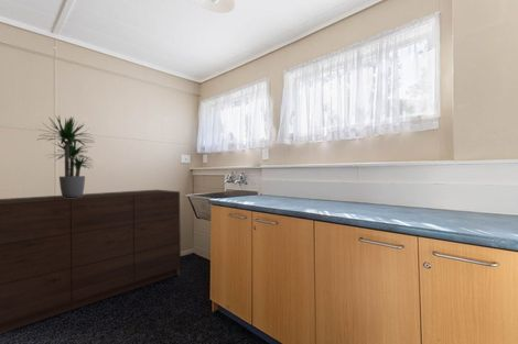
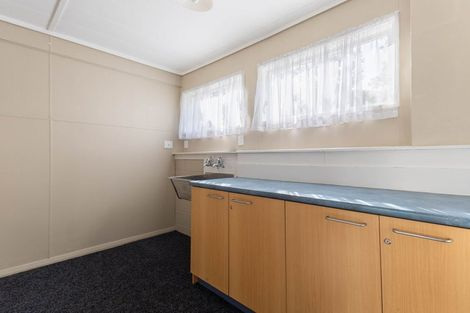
- potted plant (68, 156)
- dresser (96, 243)
